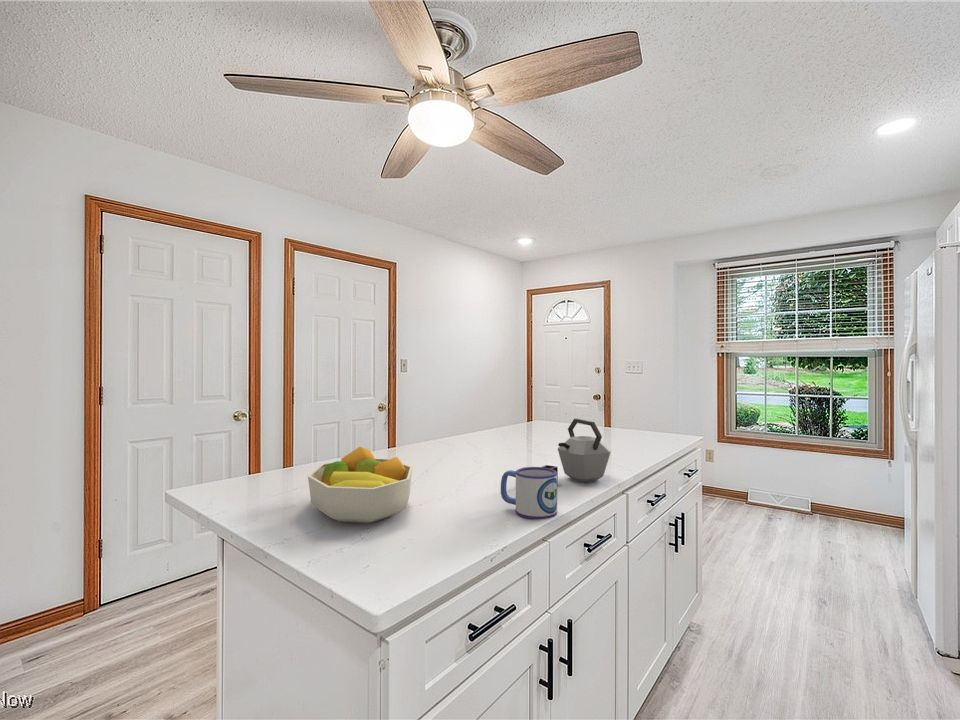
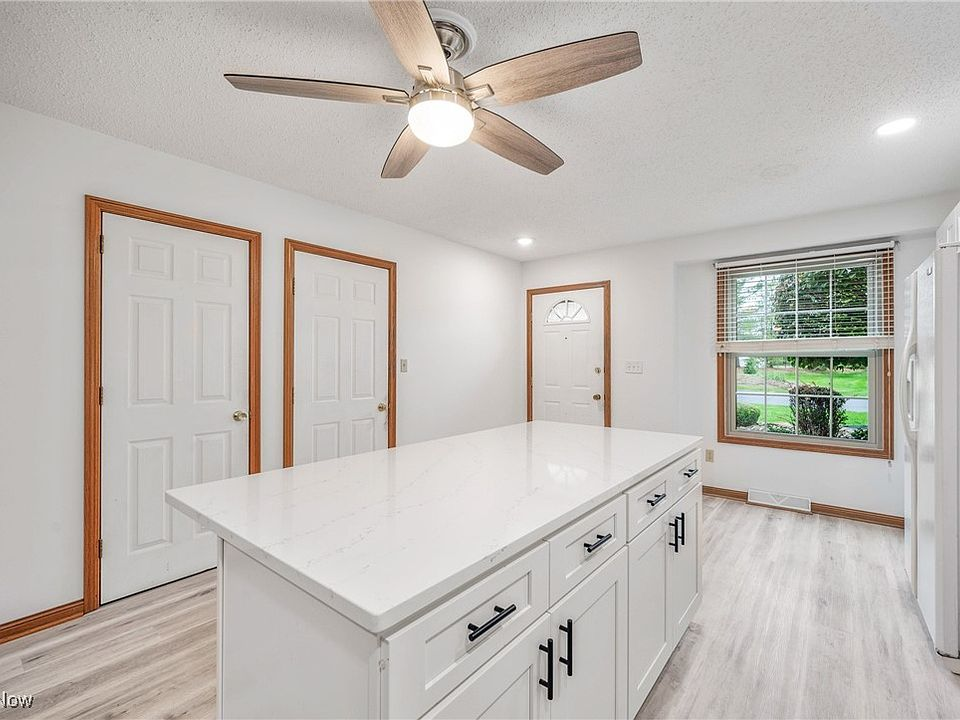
- mug (528, 490)
- kettle (563, 451)
- fruit bowl (362, 481)
